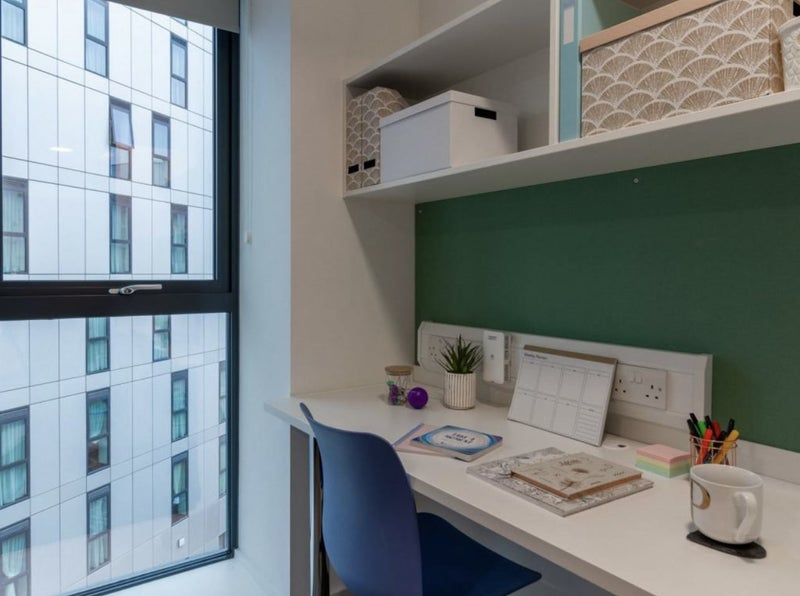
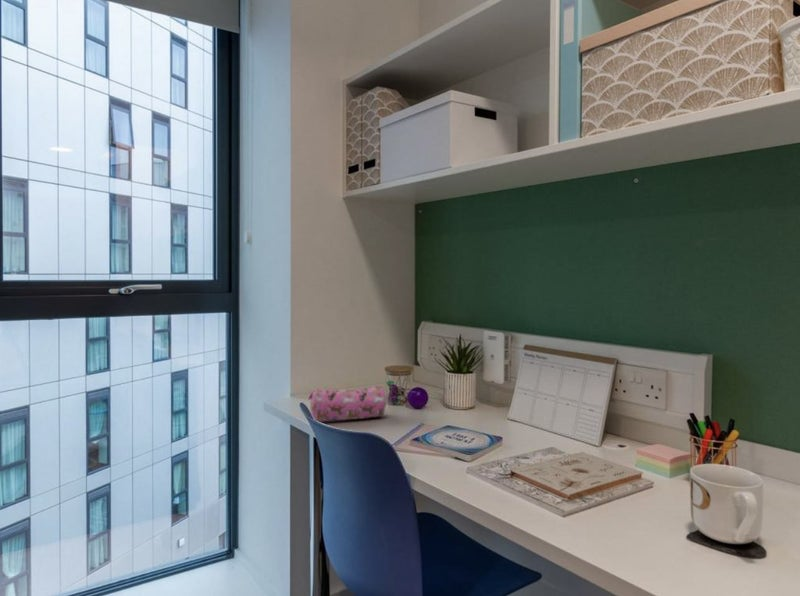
+ pencil case (347, 403)
